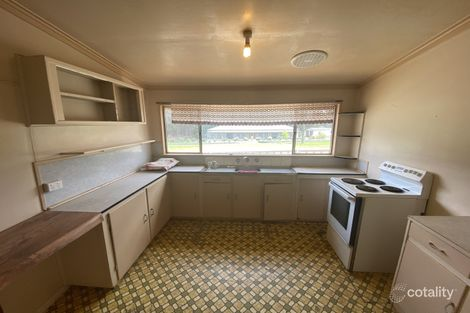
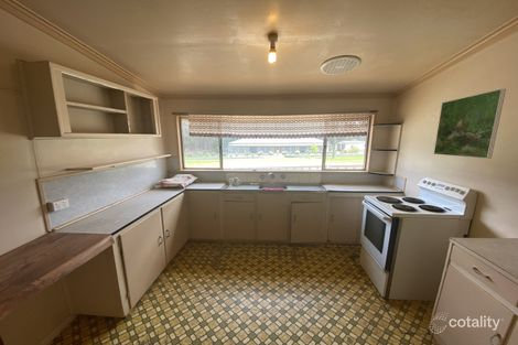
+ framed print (463, 127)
